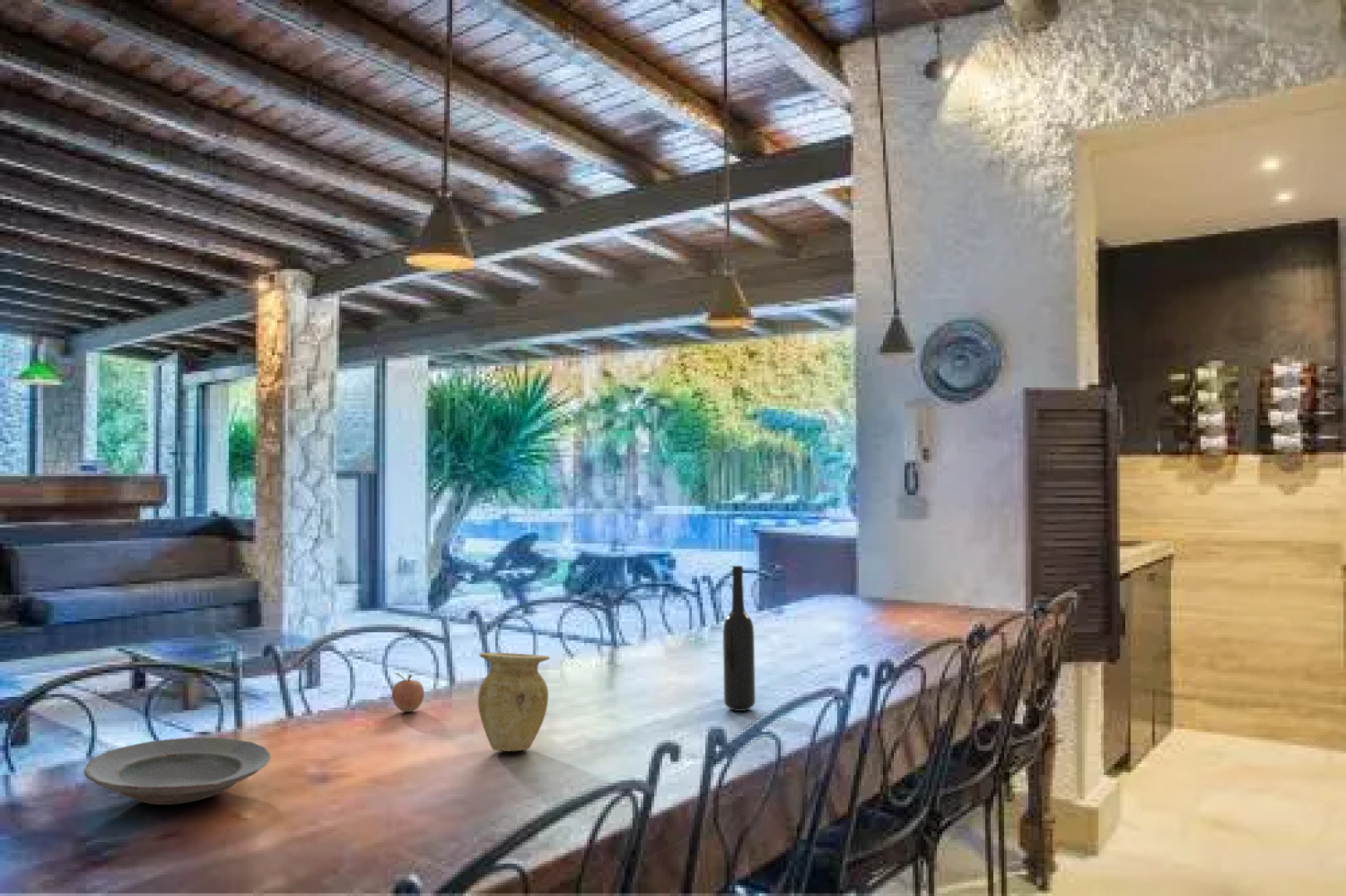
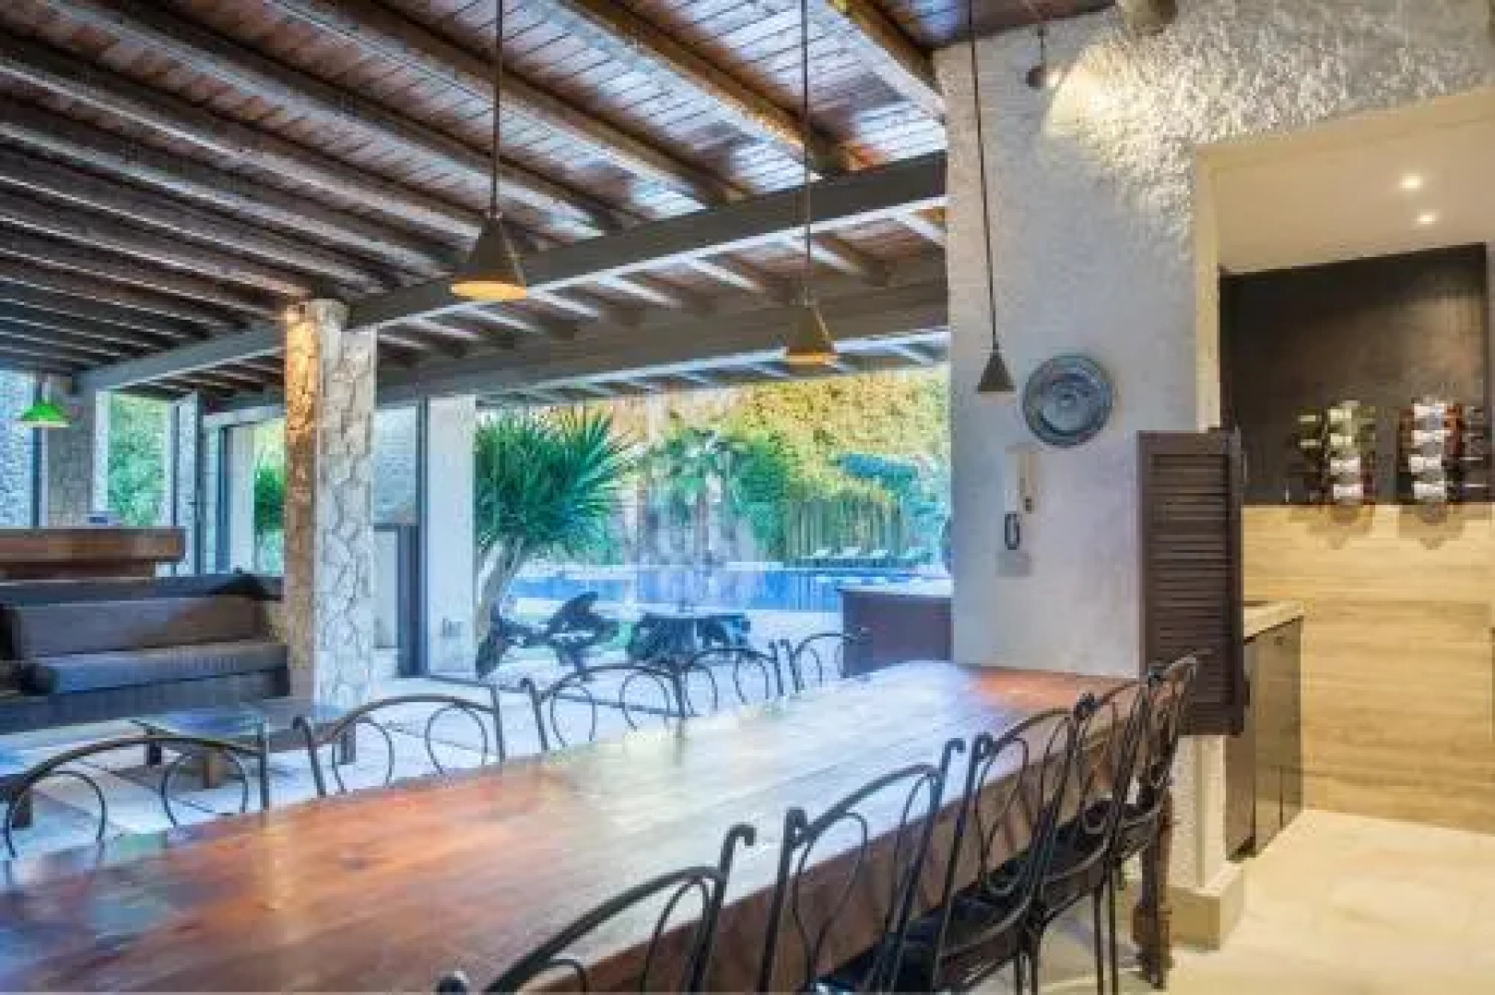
- bottle (739, 637)
- fruit (407, 691)
- vase (514, 699)
- plate (180, 775)
